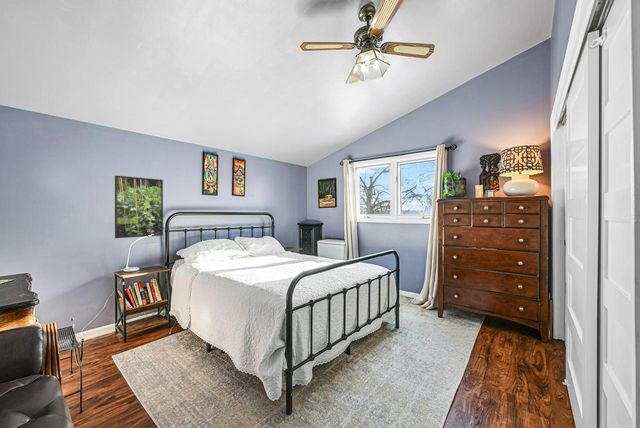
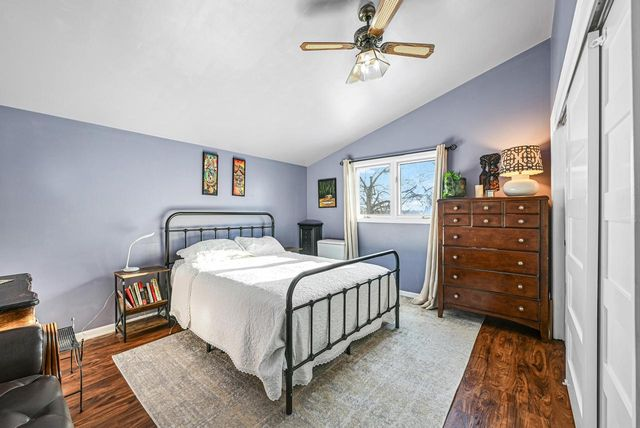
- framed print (140, 207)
